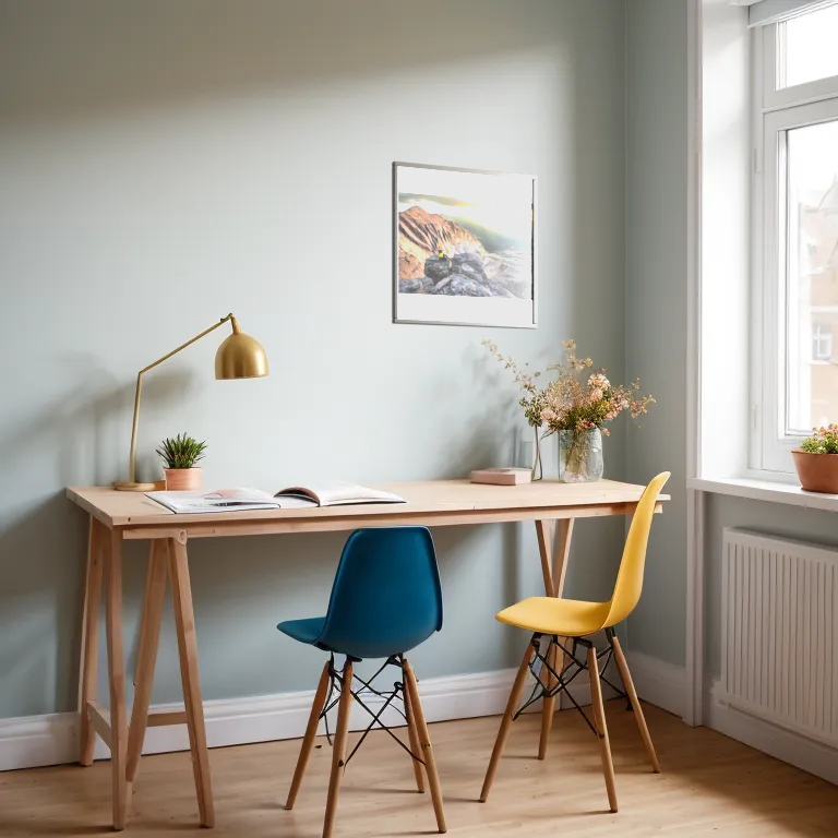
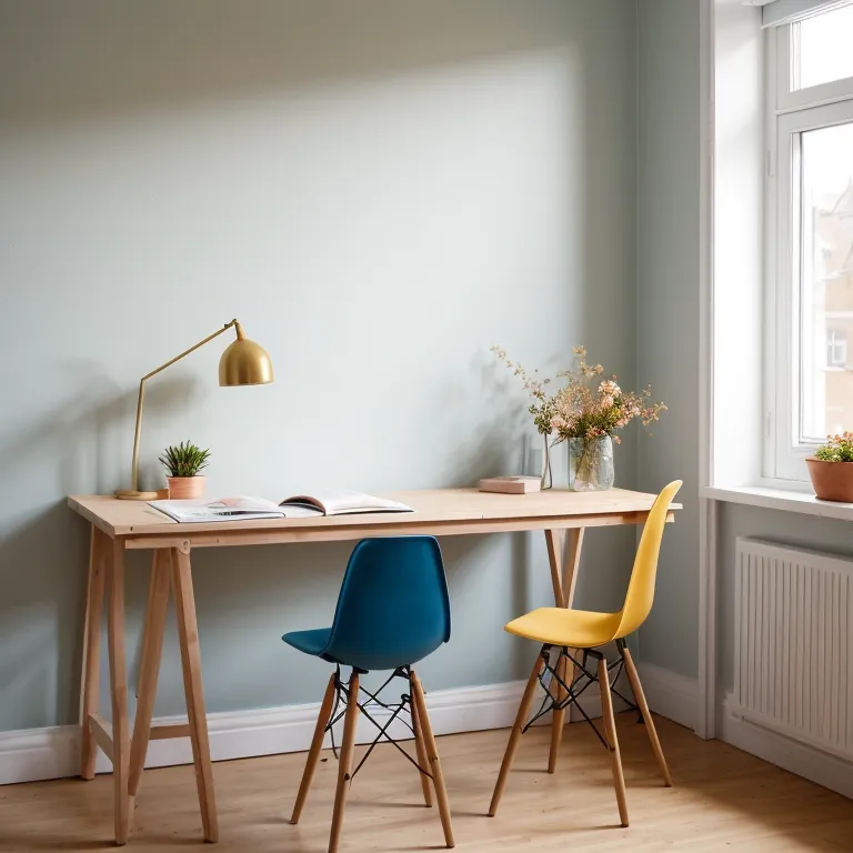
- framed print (466, 247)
